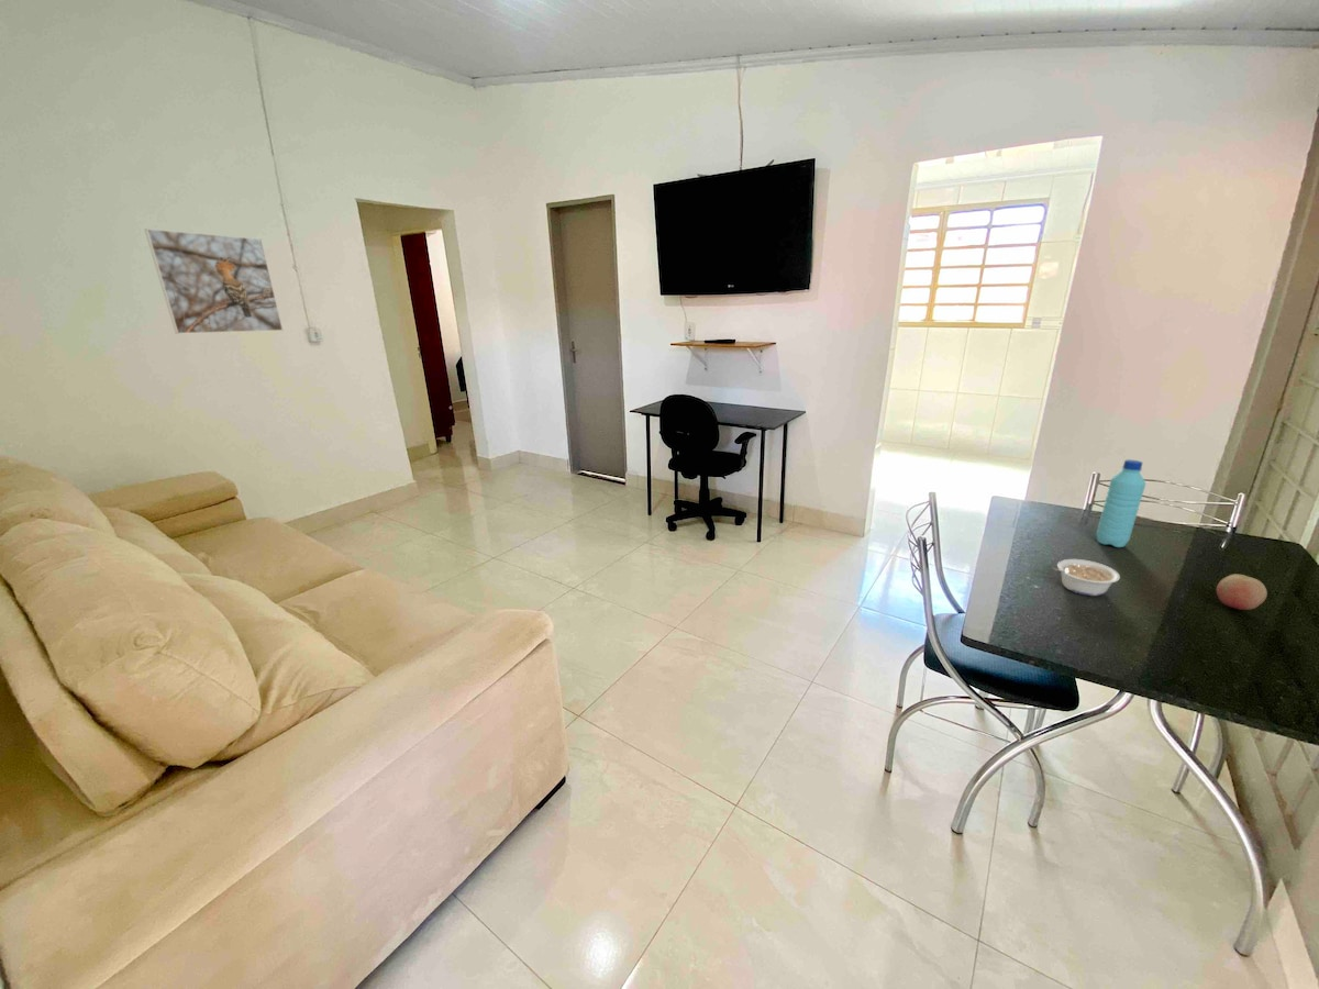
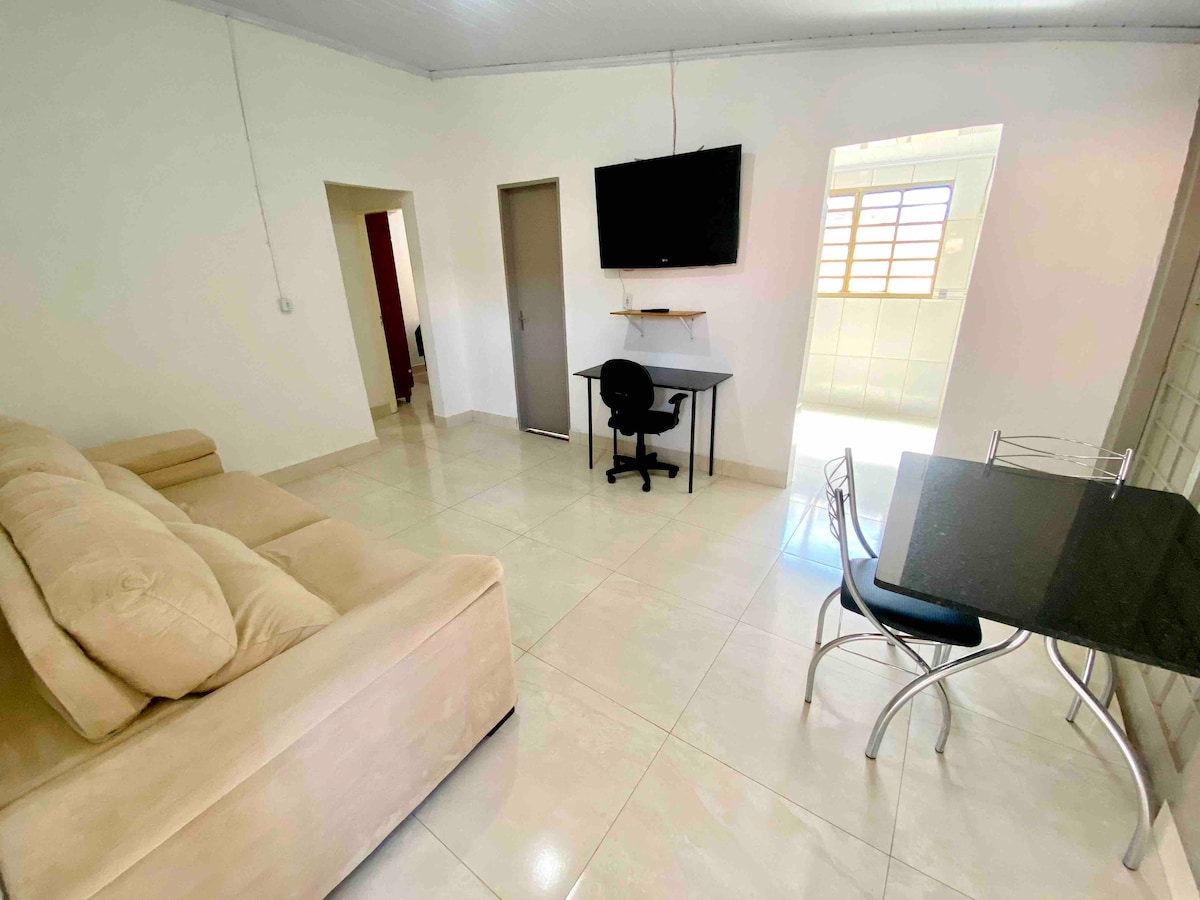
- fruit (1241, 592)
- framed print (220, 284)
- water bottle (1121, 503)
- legume (1085, 577)
